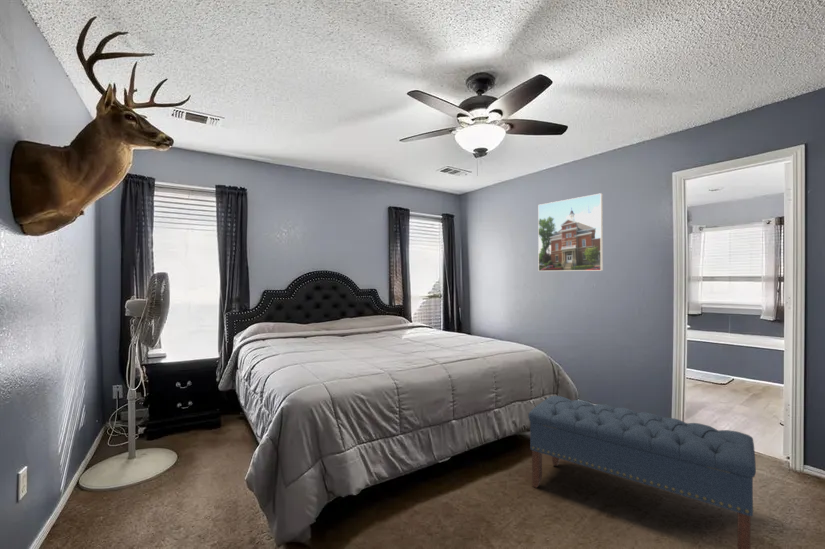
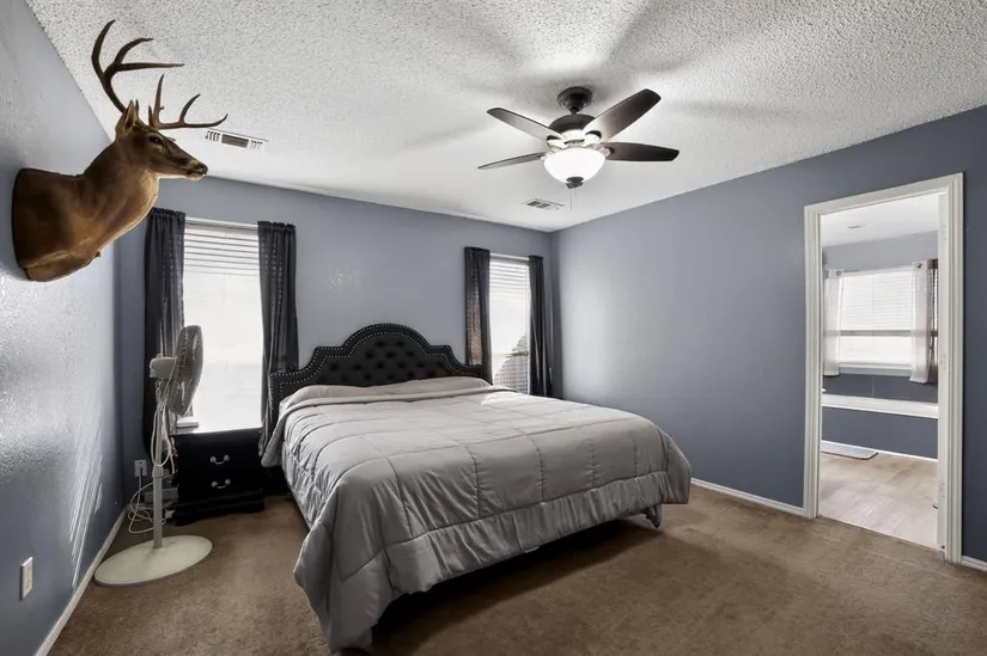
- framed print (568, 235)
- bench (631, 460)
